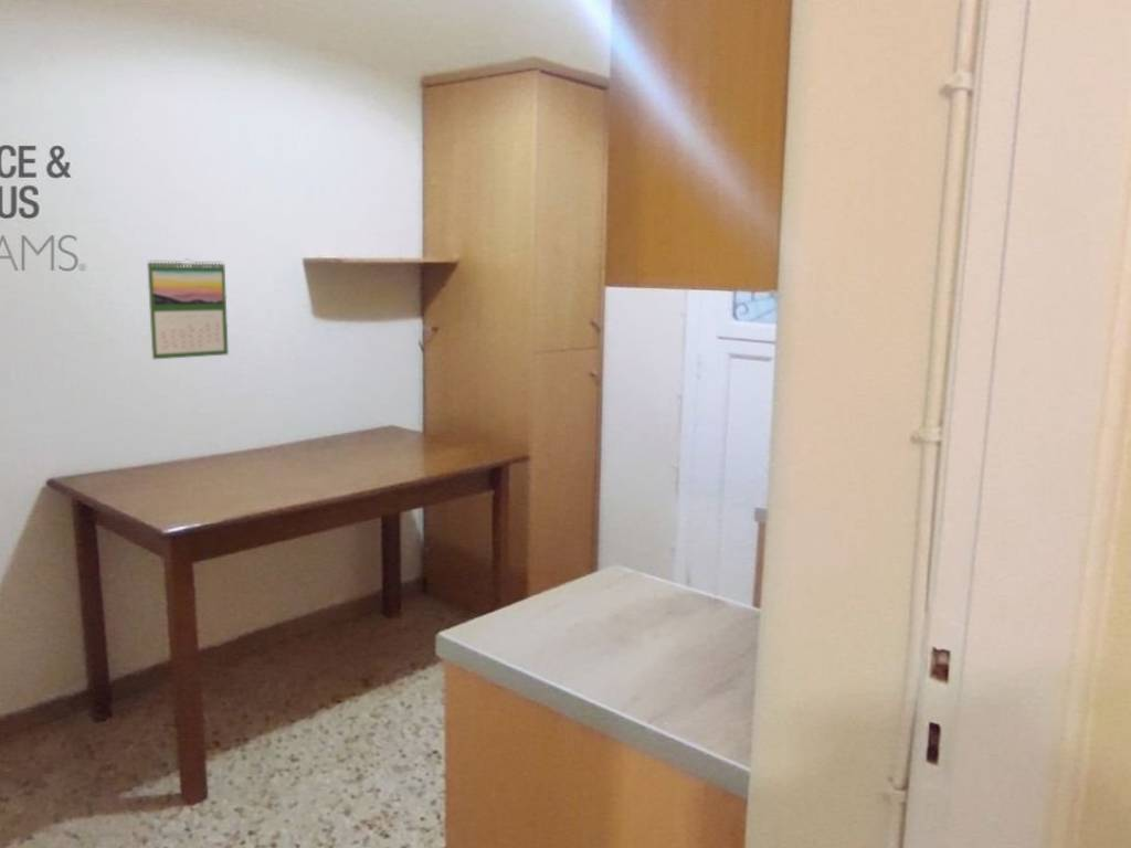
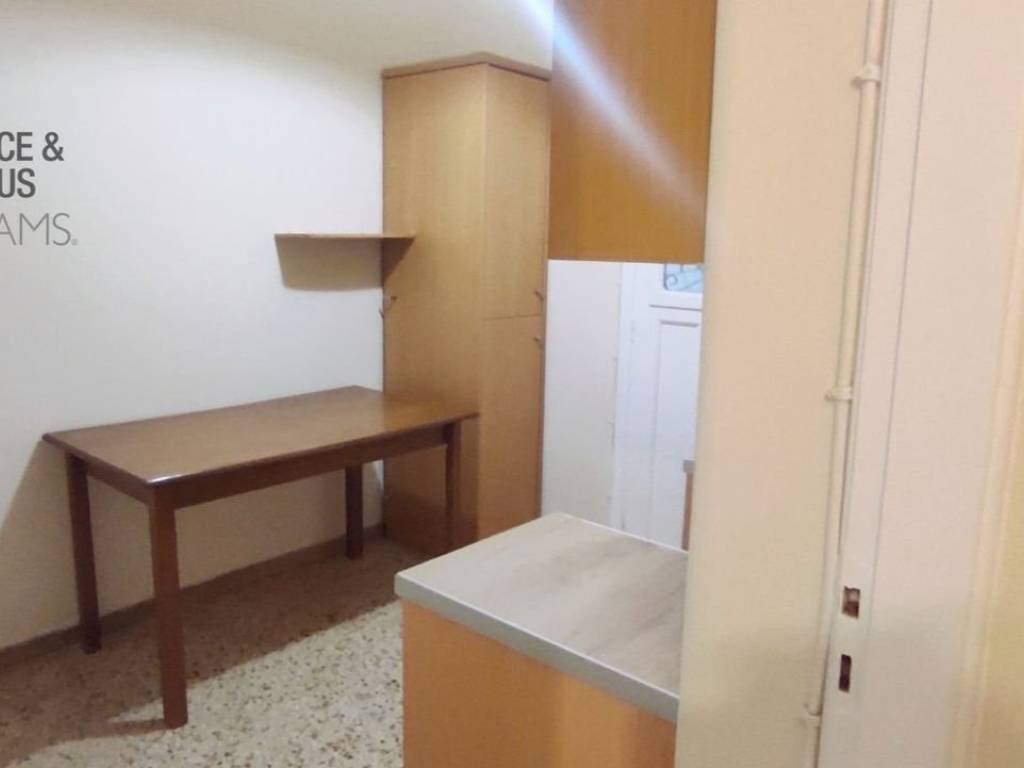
- calendar (189, 308)
